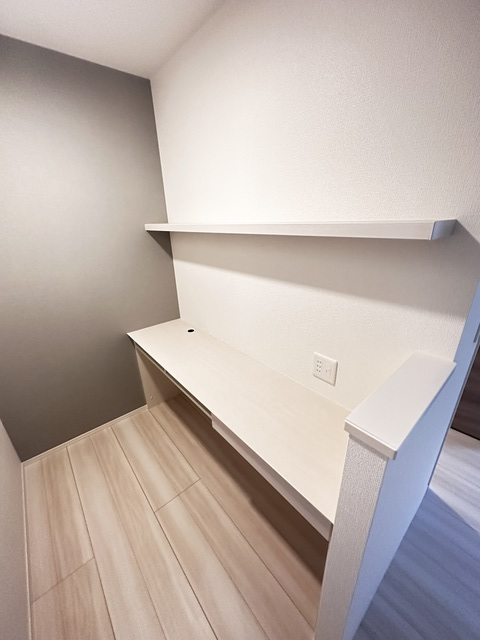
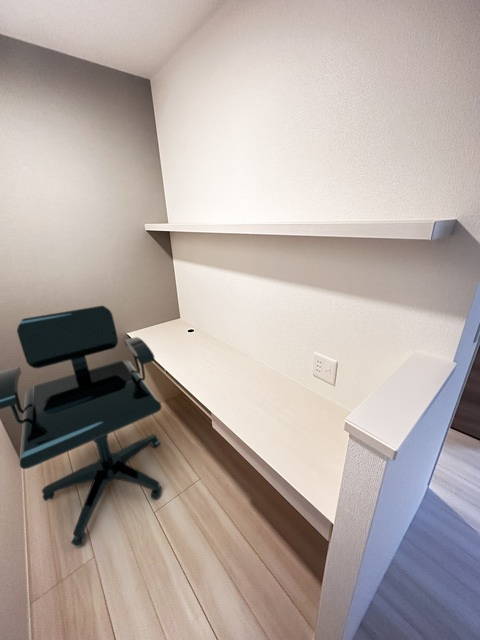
+ office chair (93, 409)
